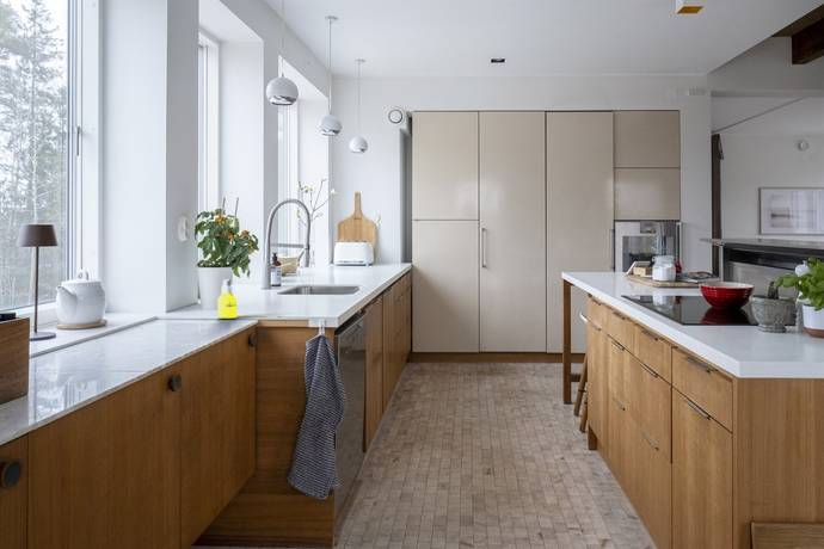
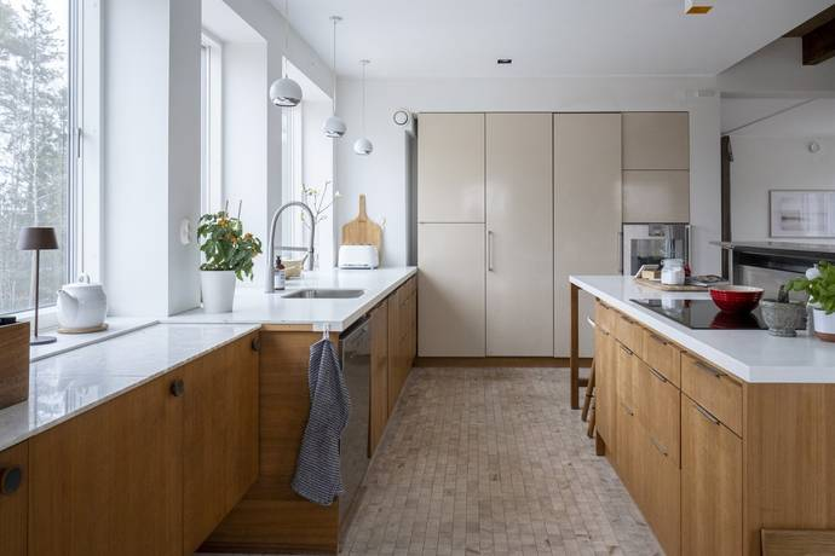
- bottle (227, 298)
